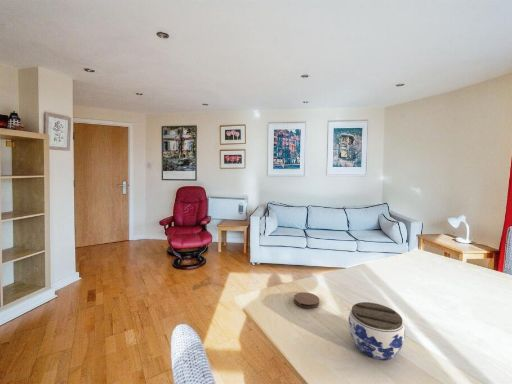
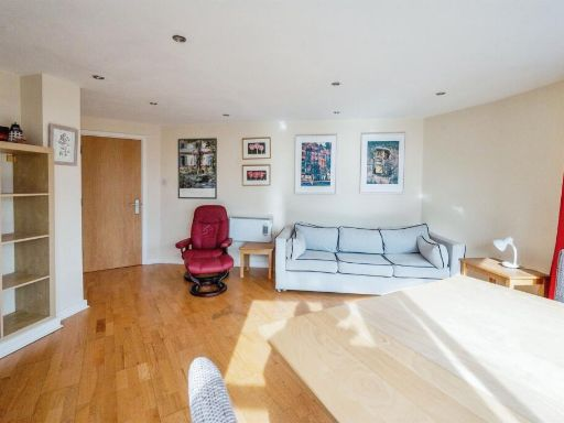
- jar (375, 330)
- coaster (306, 299)
